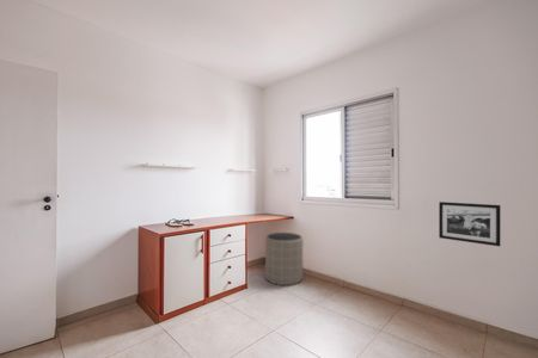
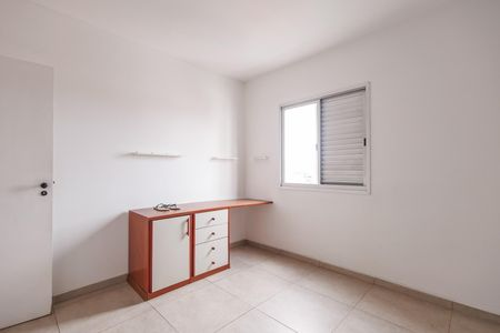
- trash can (283, 257)
- picture frame (467, 222)
